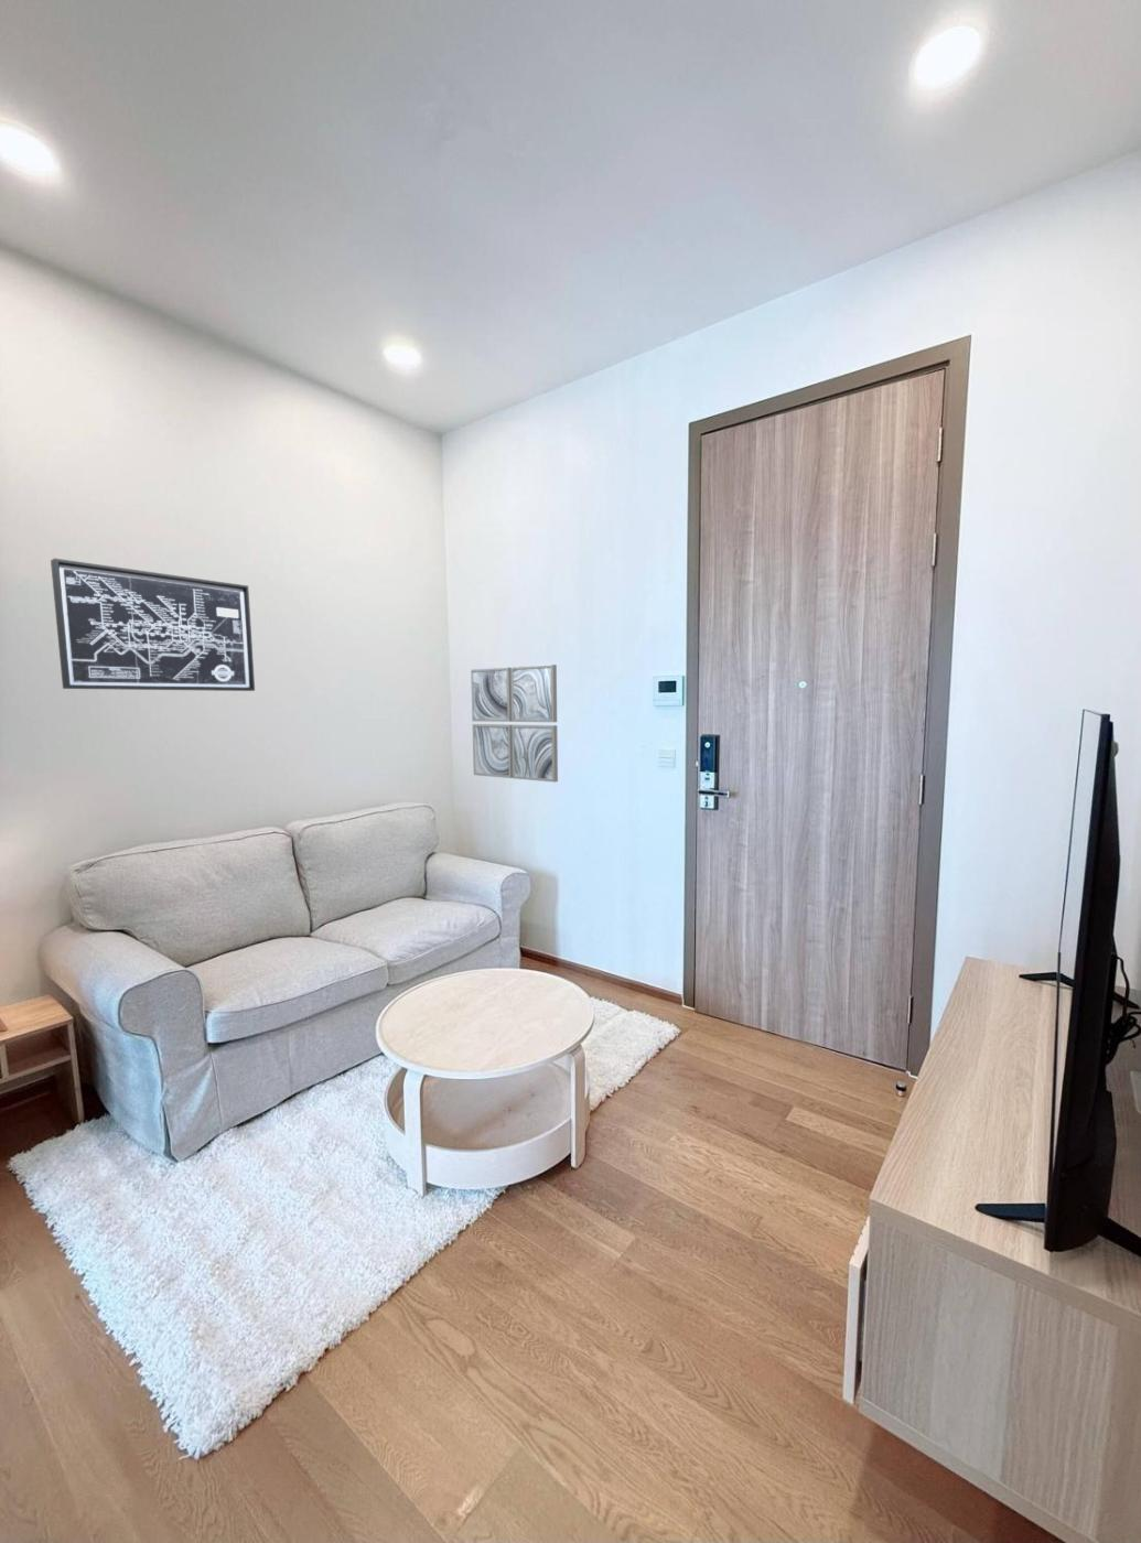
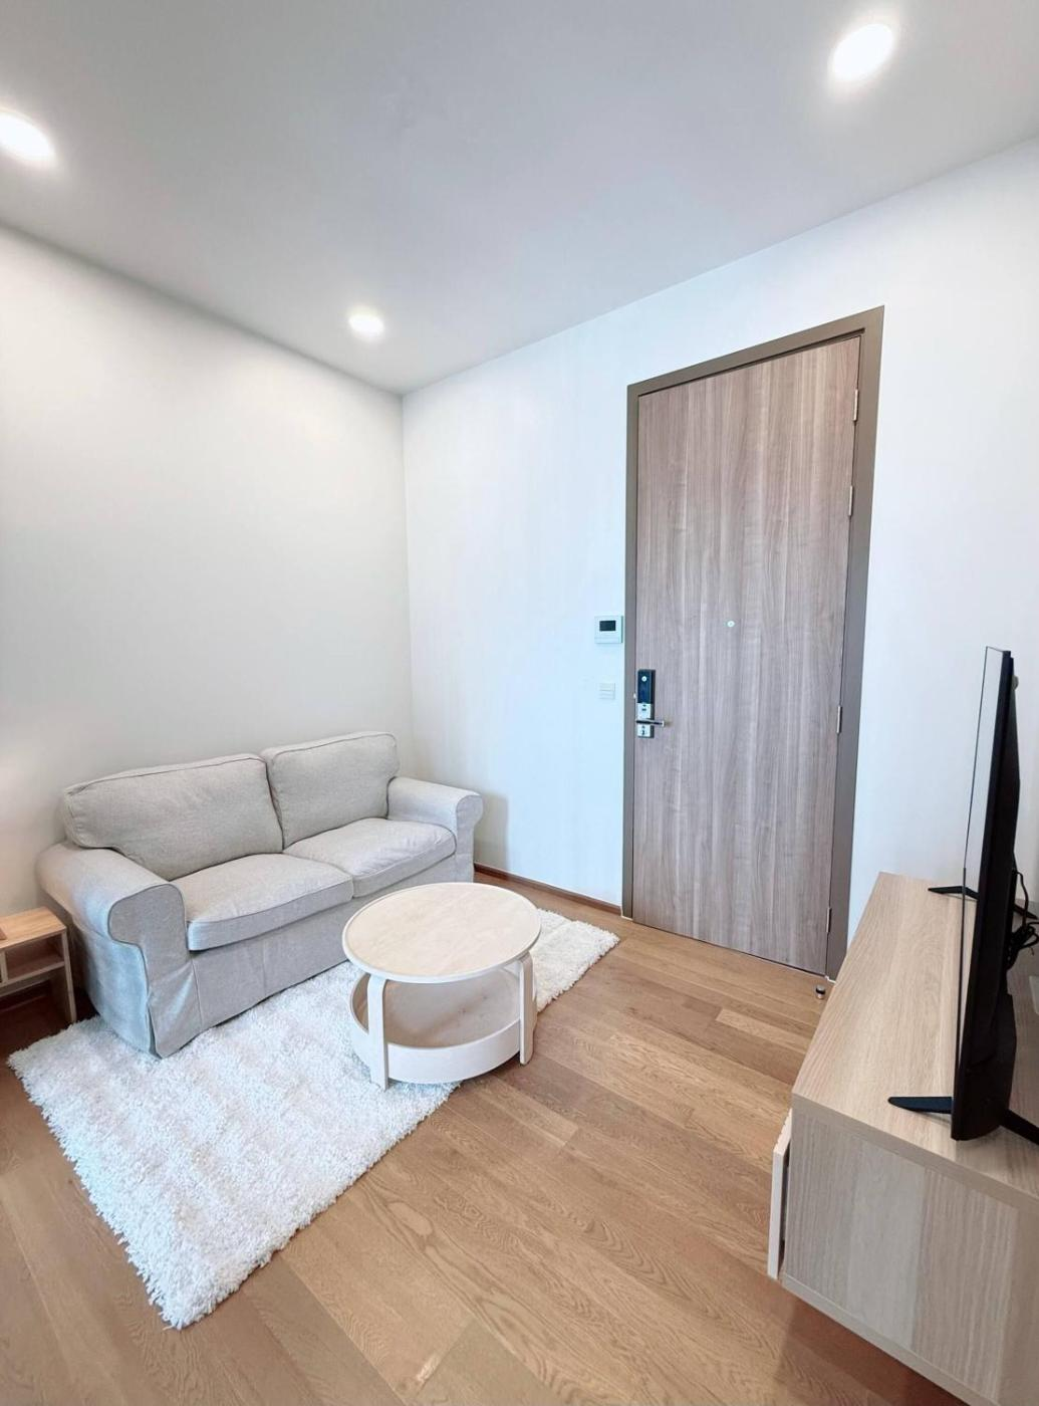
- wall art (512, 721)
- wall art (163, 631)
